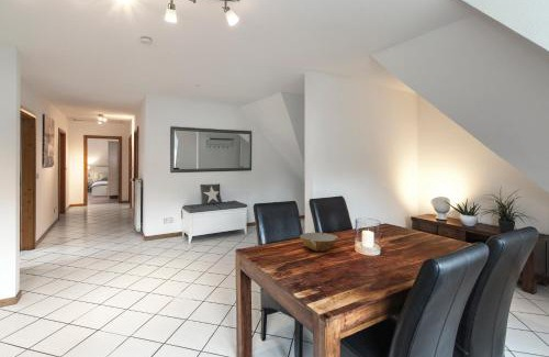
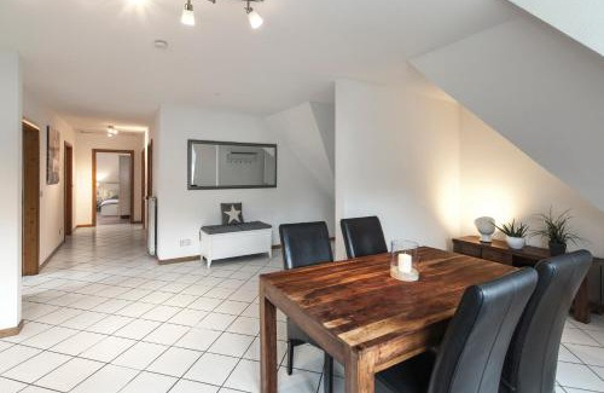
- bowl (318, 243)
